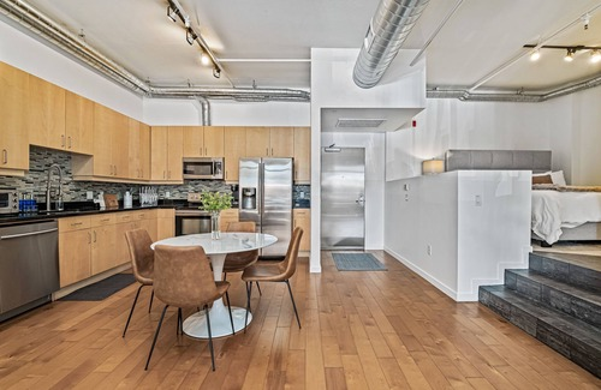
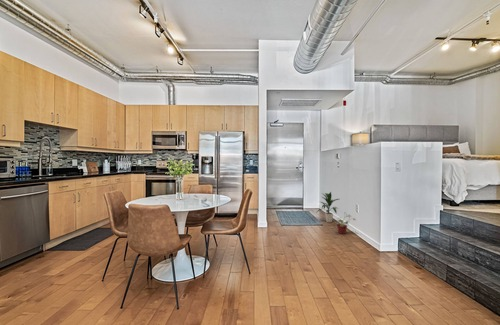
+ indoor plant (327, 206)
+ potted plant (346, 222)
